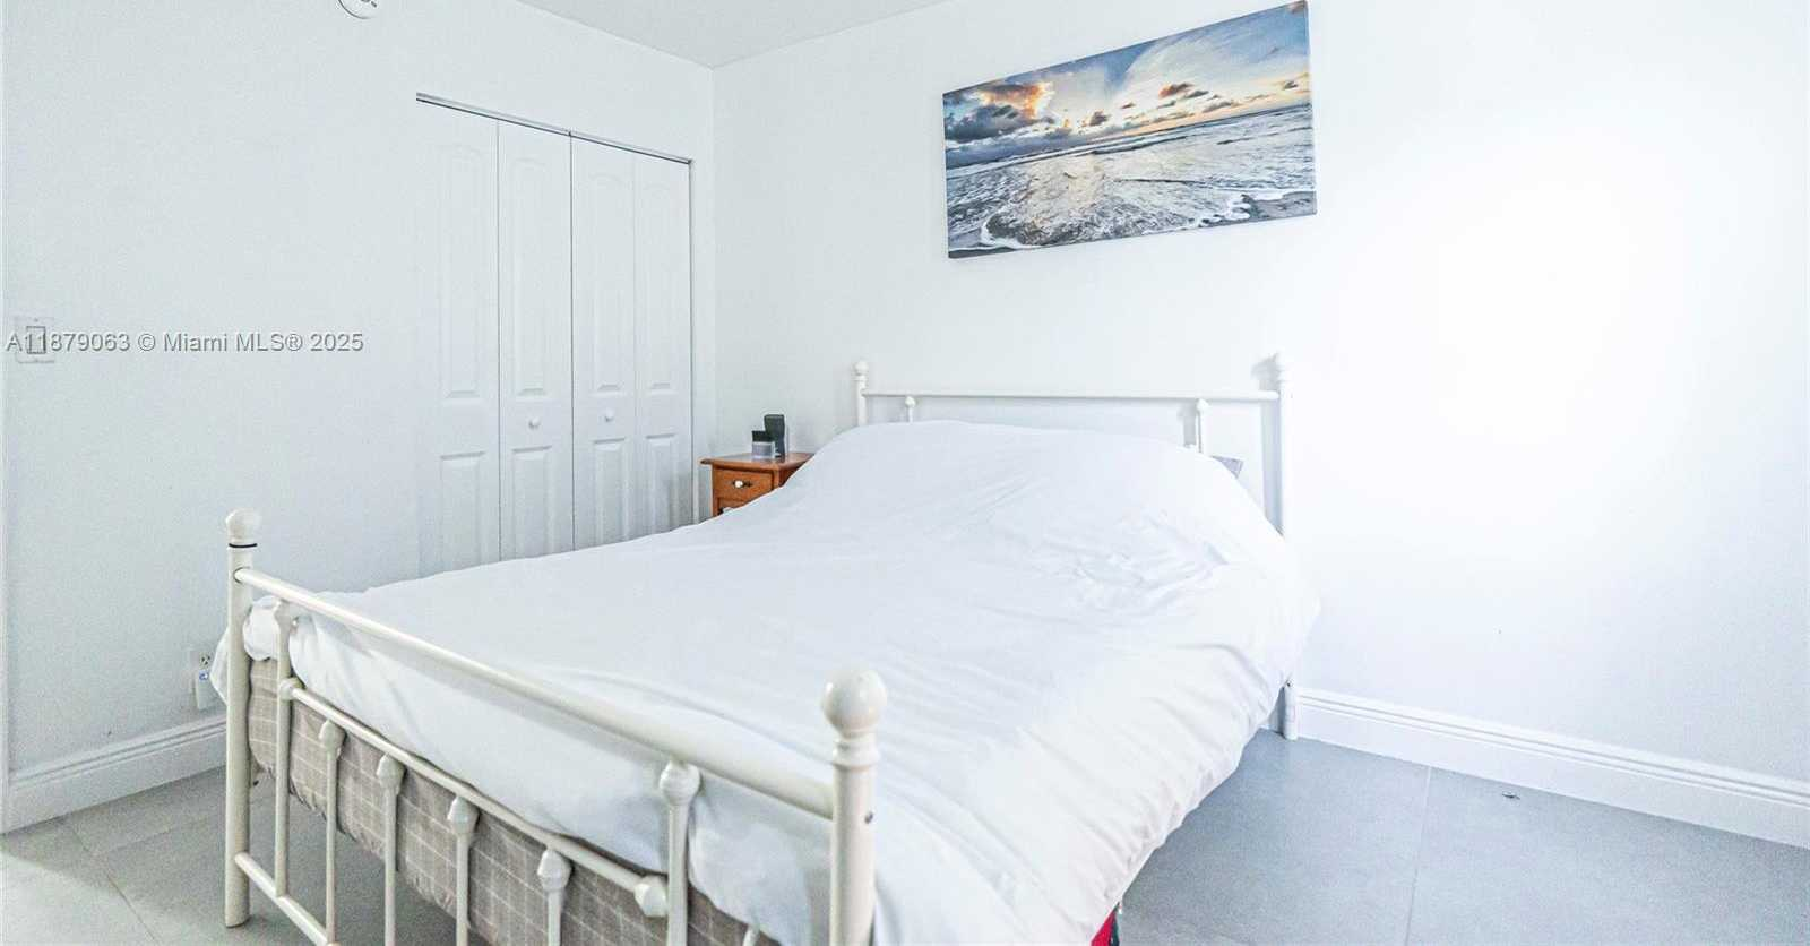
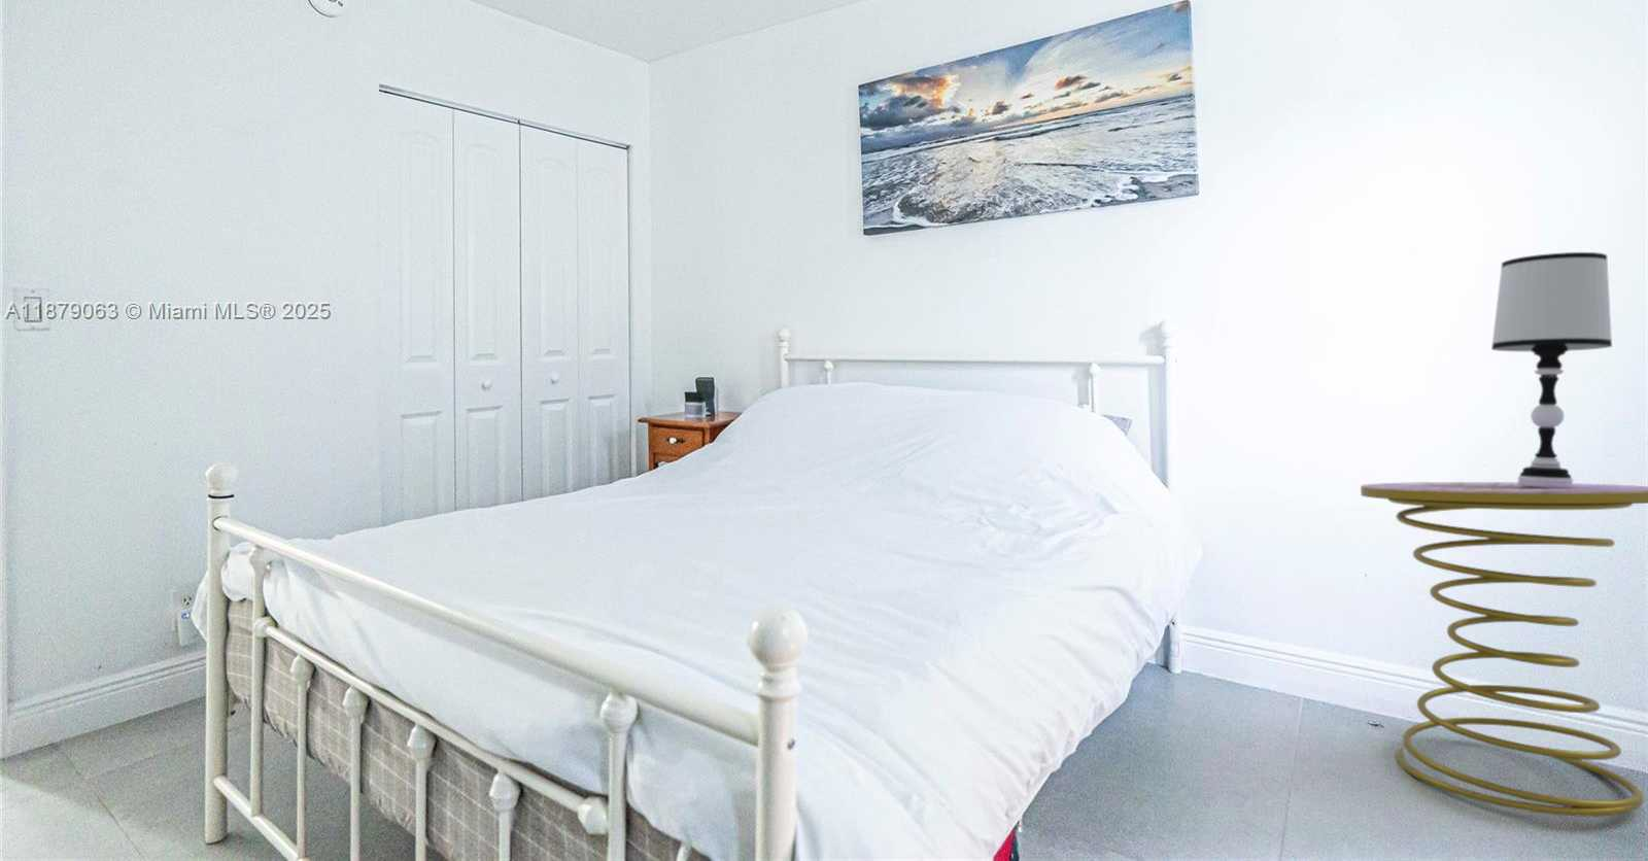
+ table lamp (1541, 374)
+ side table (1506, 621)
